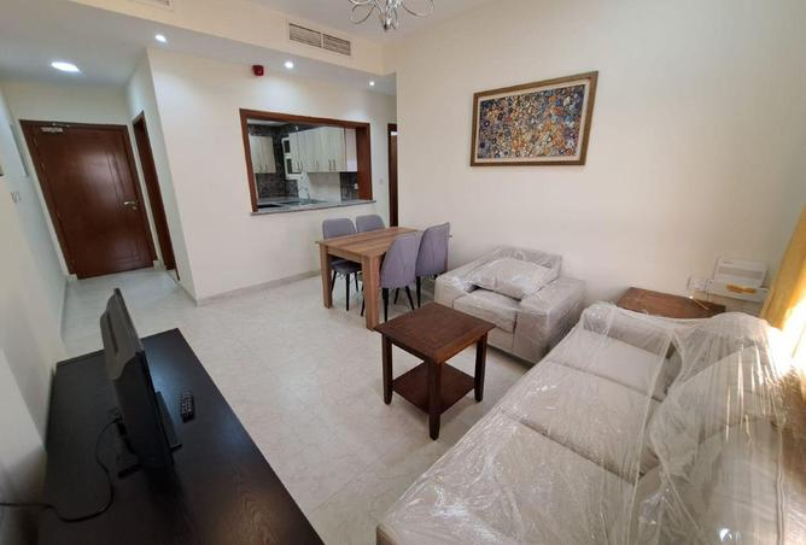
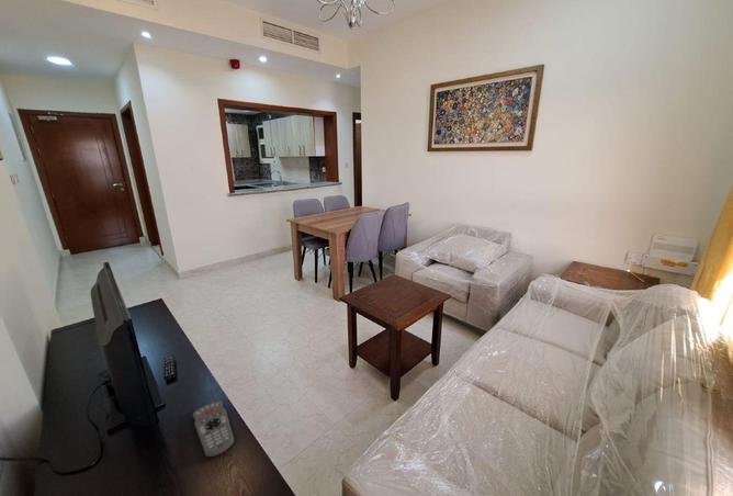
+ remote control (213, 427)
